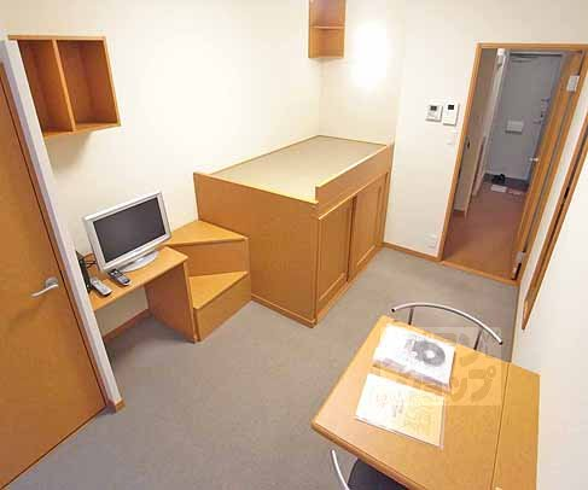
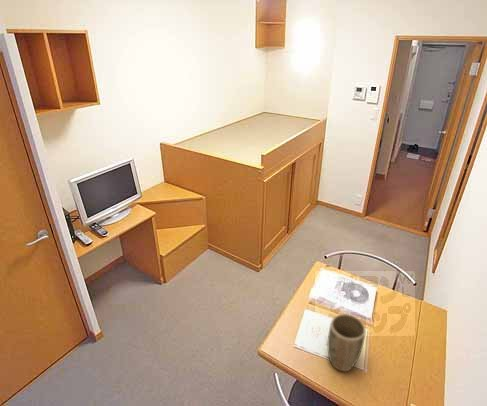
+ plant pot (344, 344)
